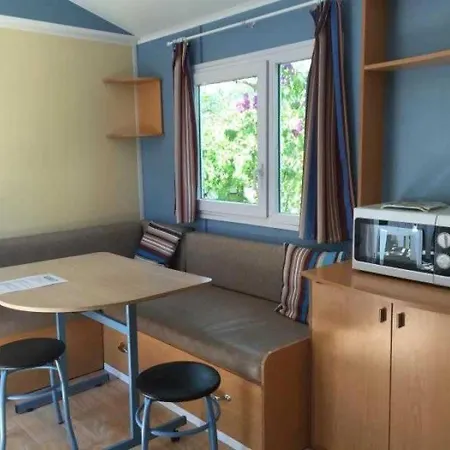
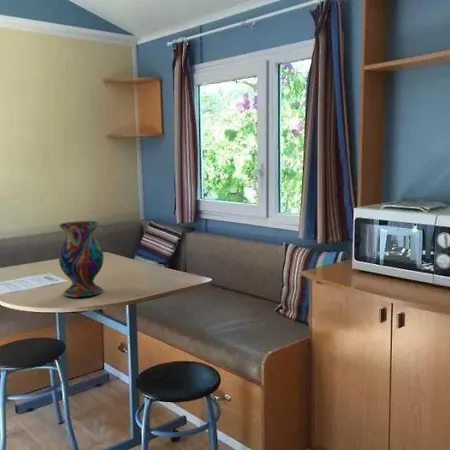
+ vase (81, 258)
